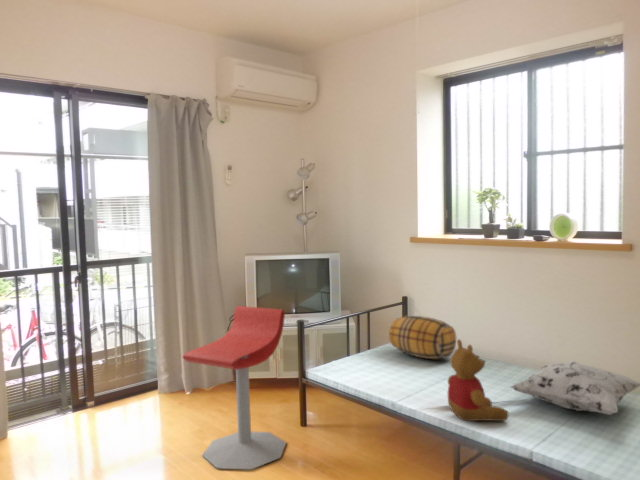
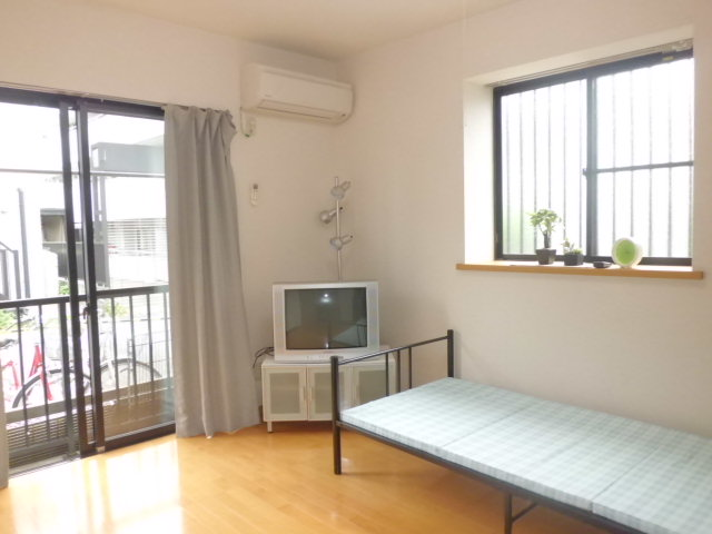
- stool (237, 384)
- decorative pillow (576, 385)
- teddy bear (476, 379)
- pillow (422, 336)
